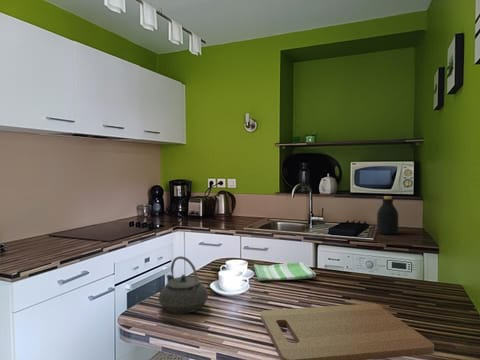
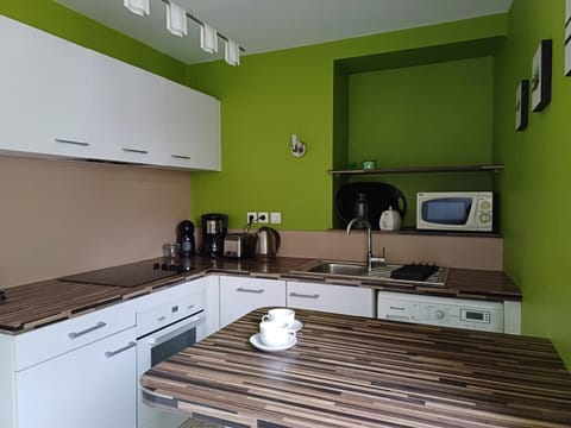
- dish towel (283, 270)
- teapot (181, 281)
- bottle (387, 214)
- cutting board (338, 329)
